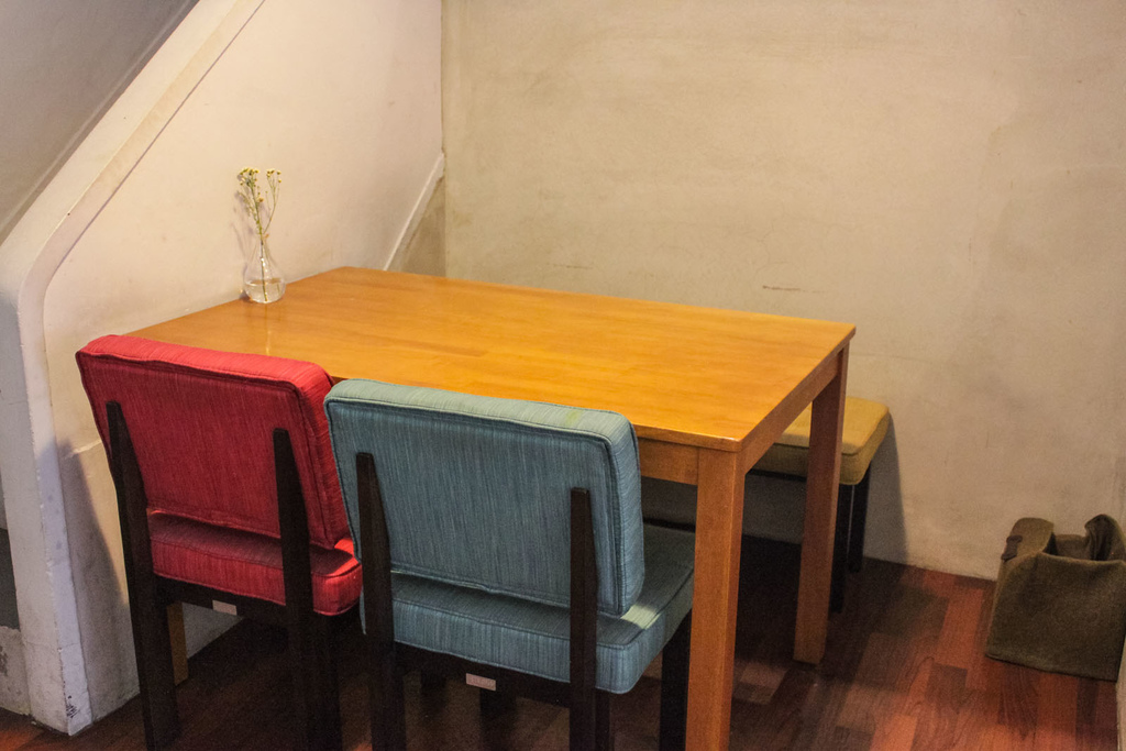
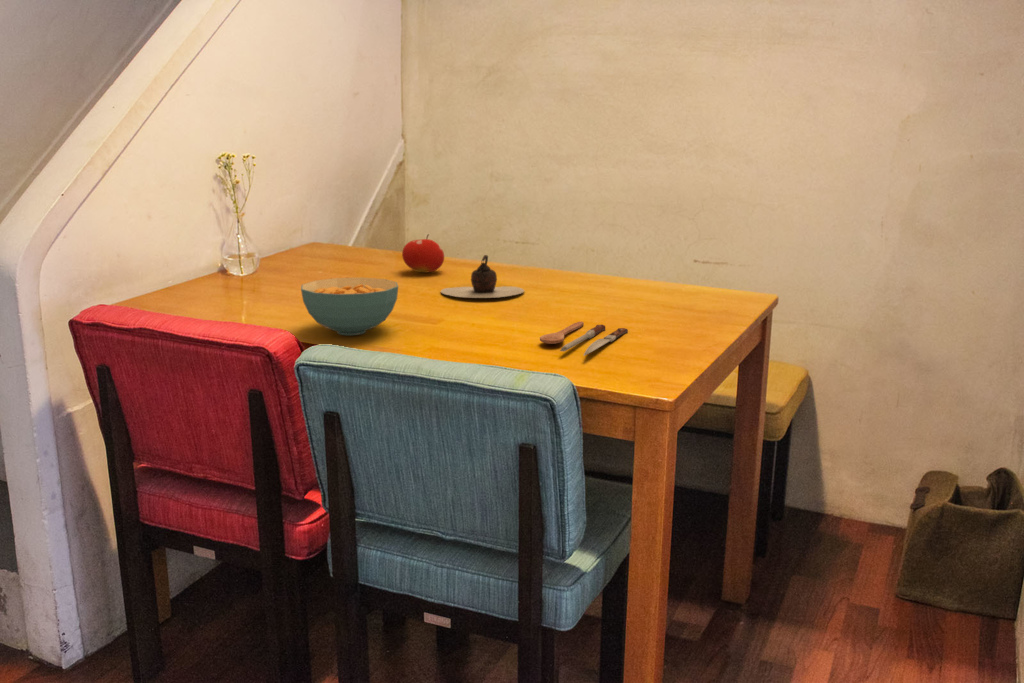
+ cereal bowl (350, 308)
+ teapot (482, 273)
+ fruit (423, 253)
+ spoon (578, 338)
